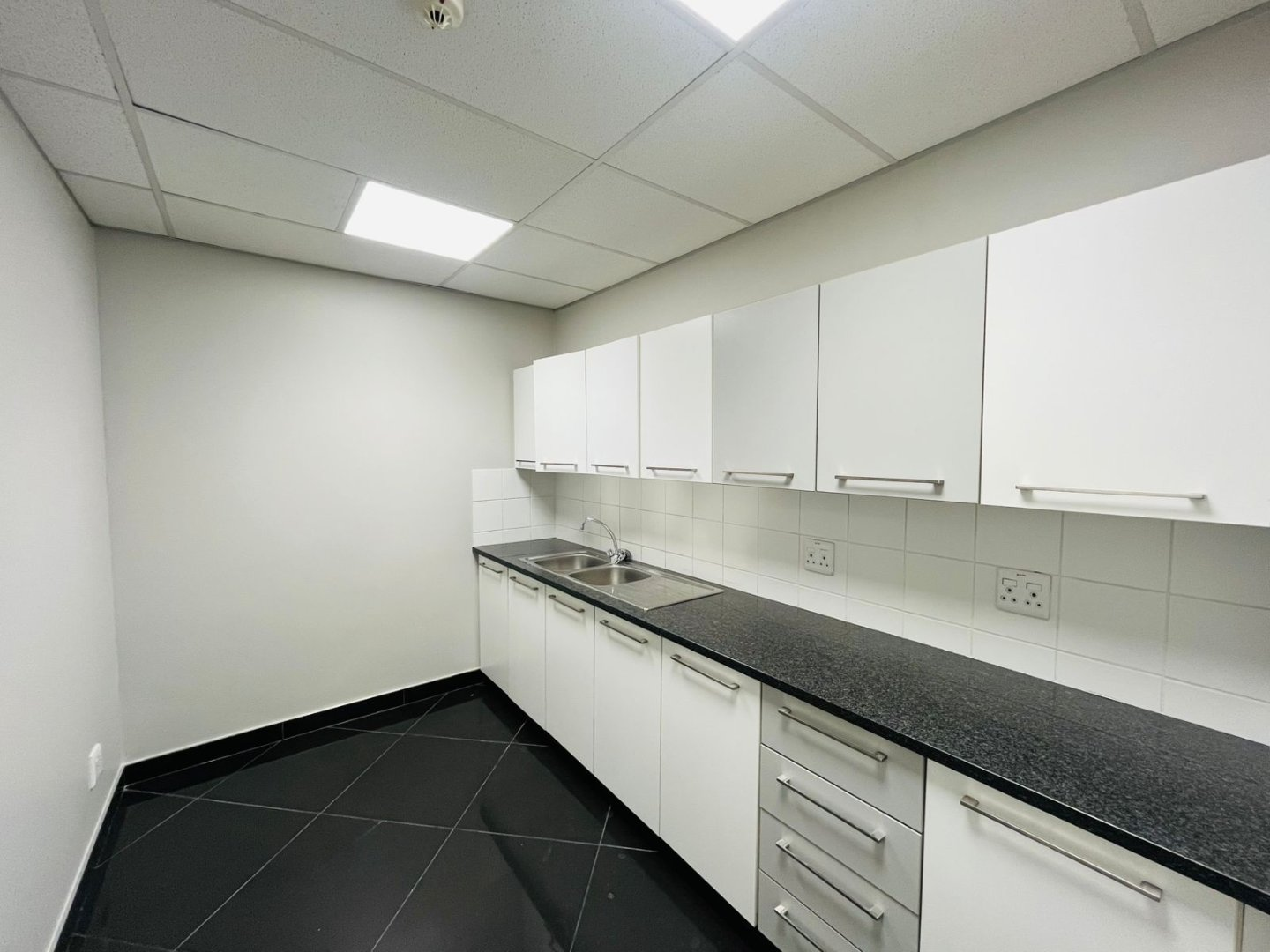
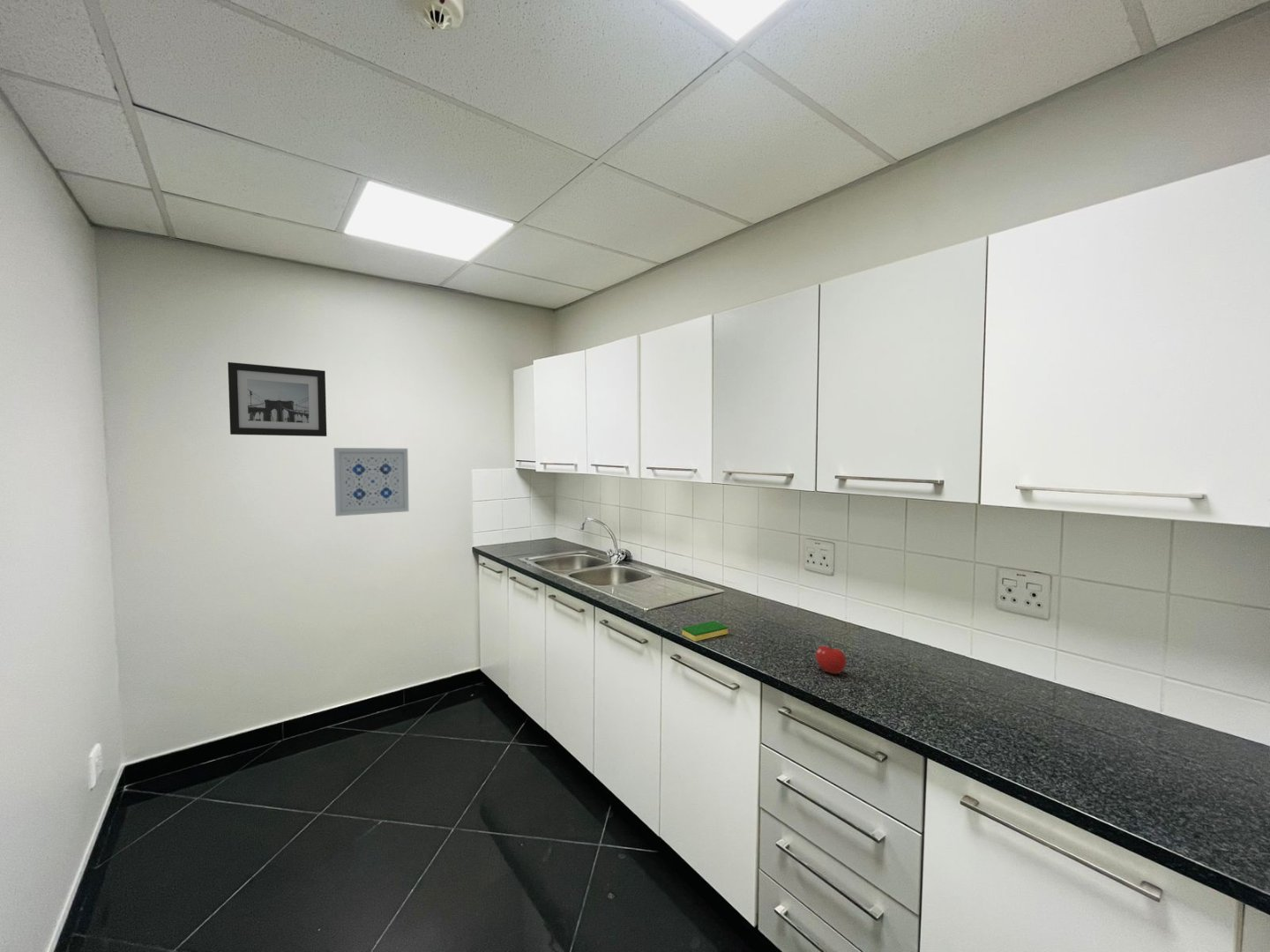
+ wall art (372, 480)
+ wall art (280, 401)
+ dish sponge (705, 630)
+ apple (830, 658)
